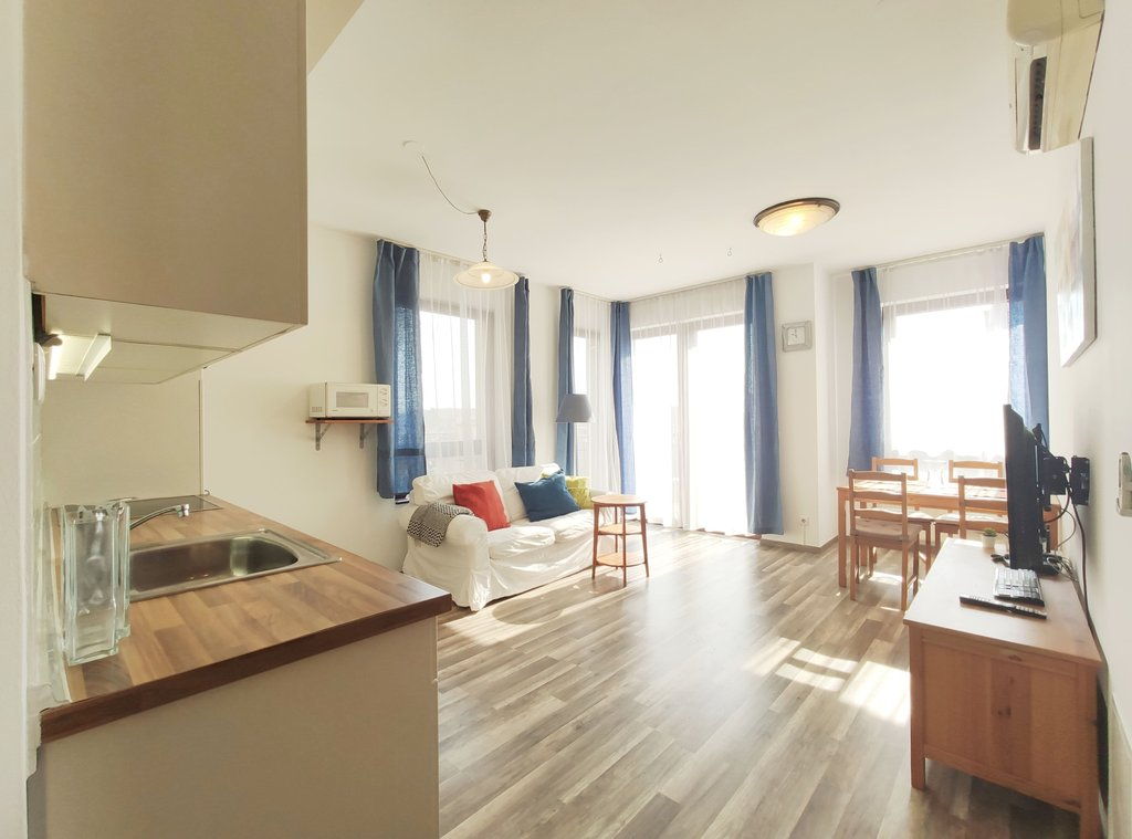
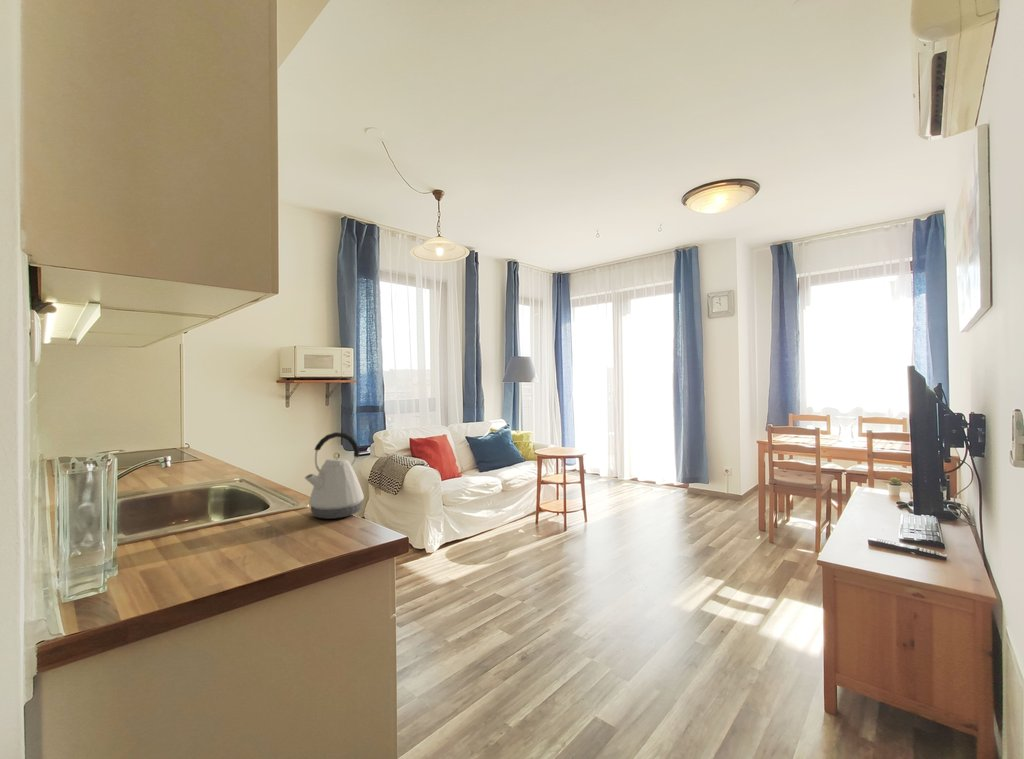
+ kettle (334, 473)
